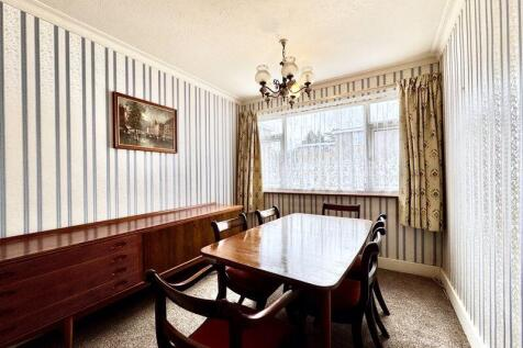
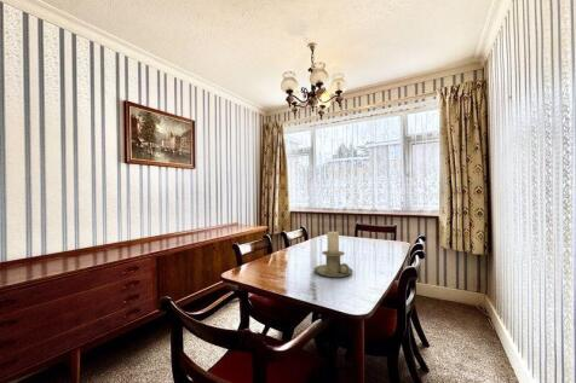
+ candle holder (333, 251)
